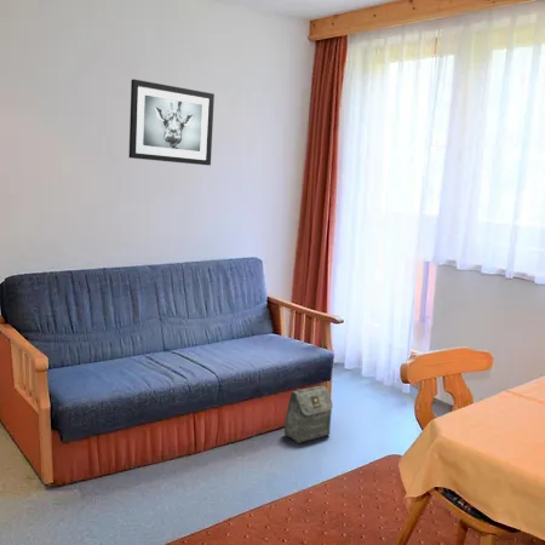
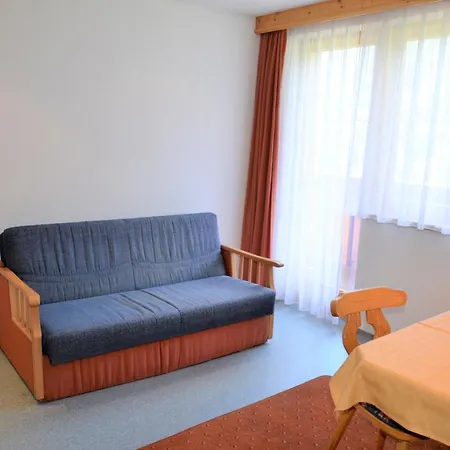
- wall art (172, 125)
- bag (309, 412)
